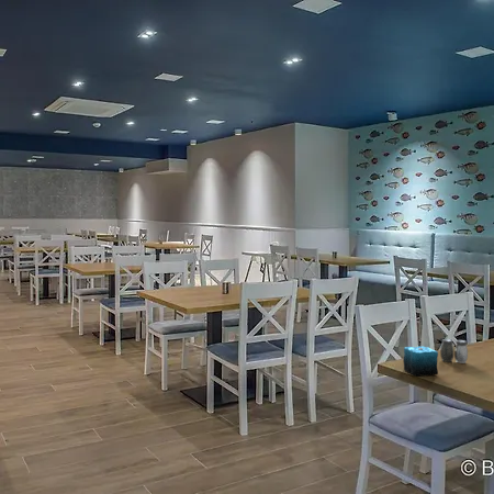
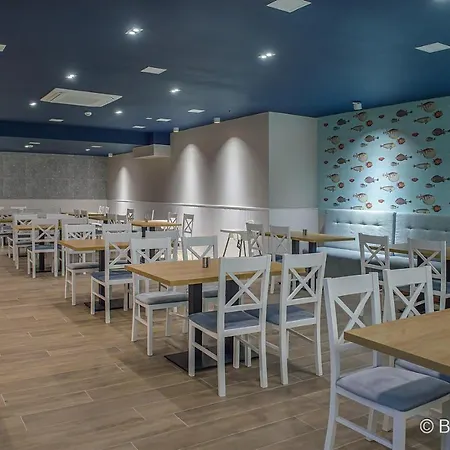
- salt and pepper shaker (454, 350)
- candle (419, 356)
